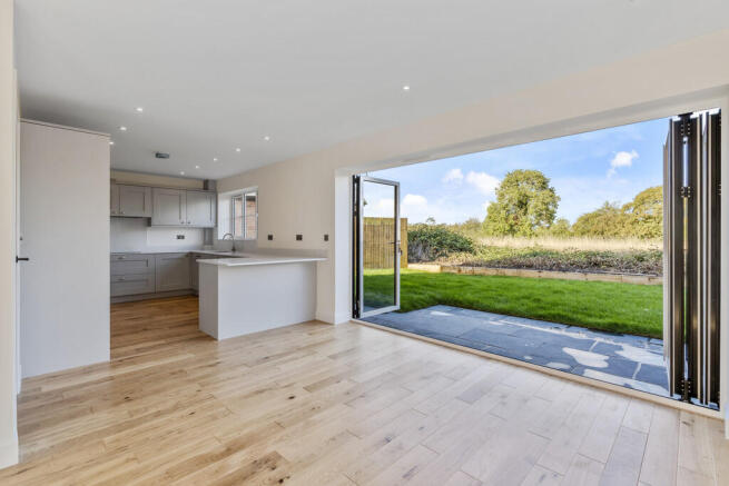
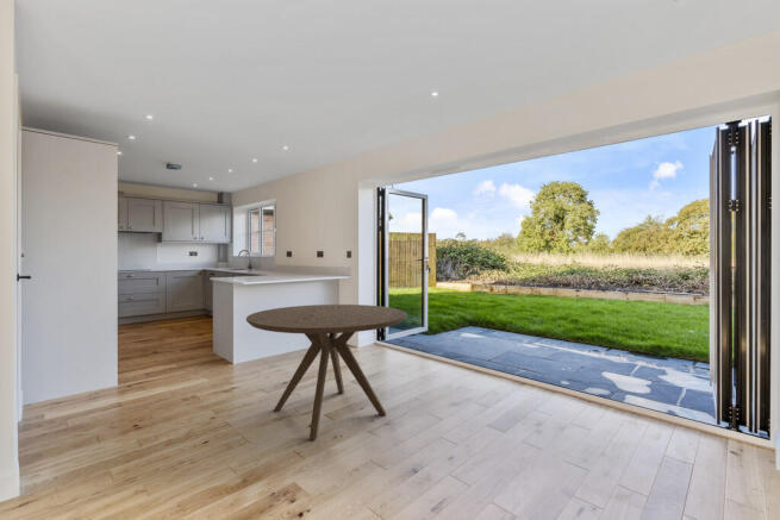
+ dining table (327, 361)
